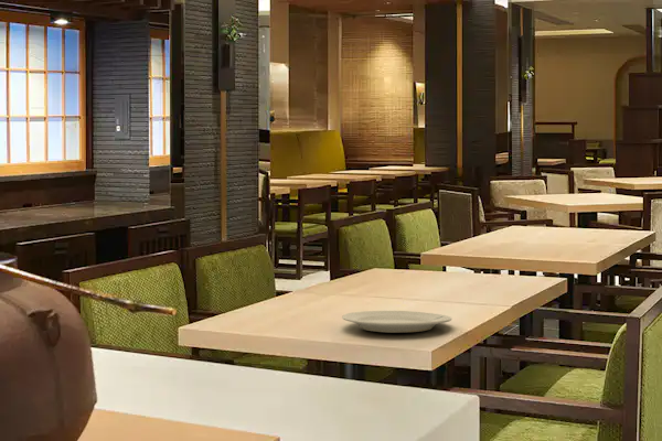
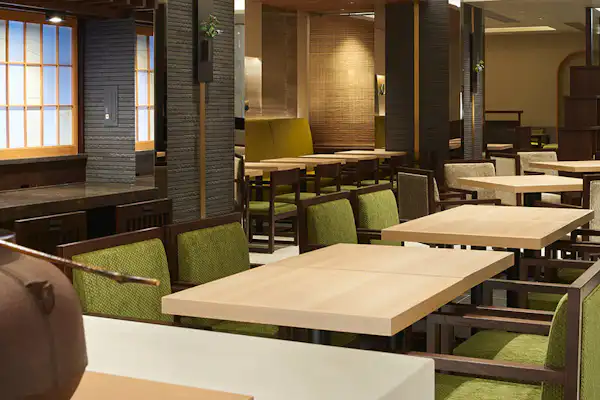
- chinaware (396, 322)
